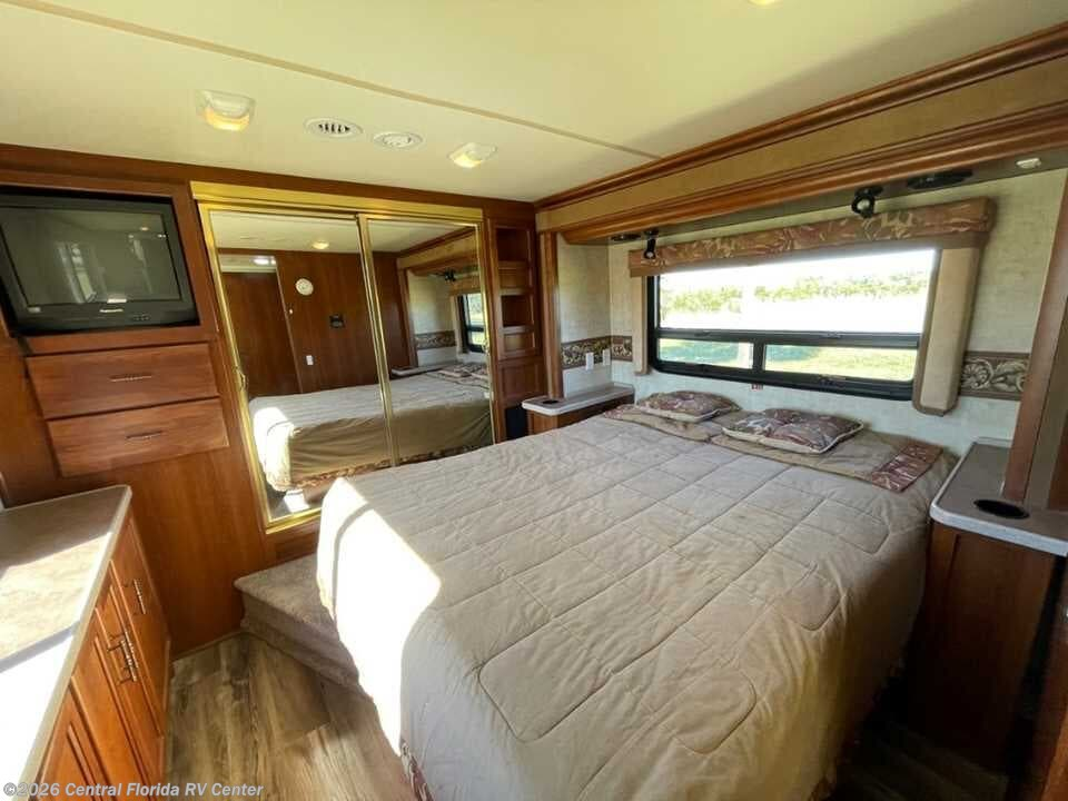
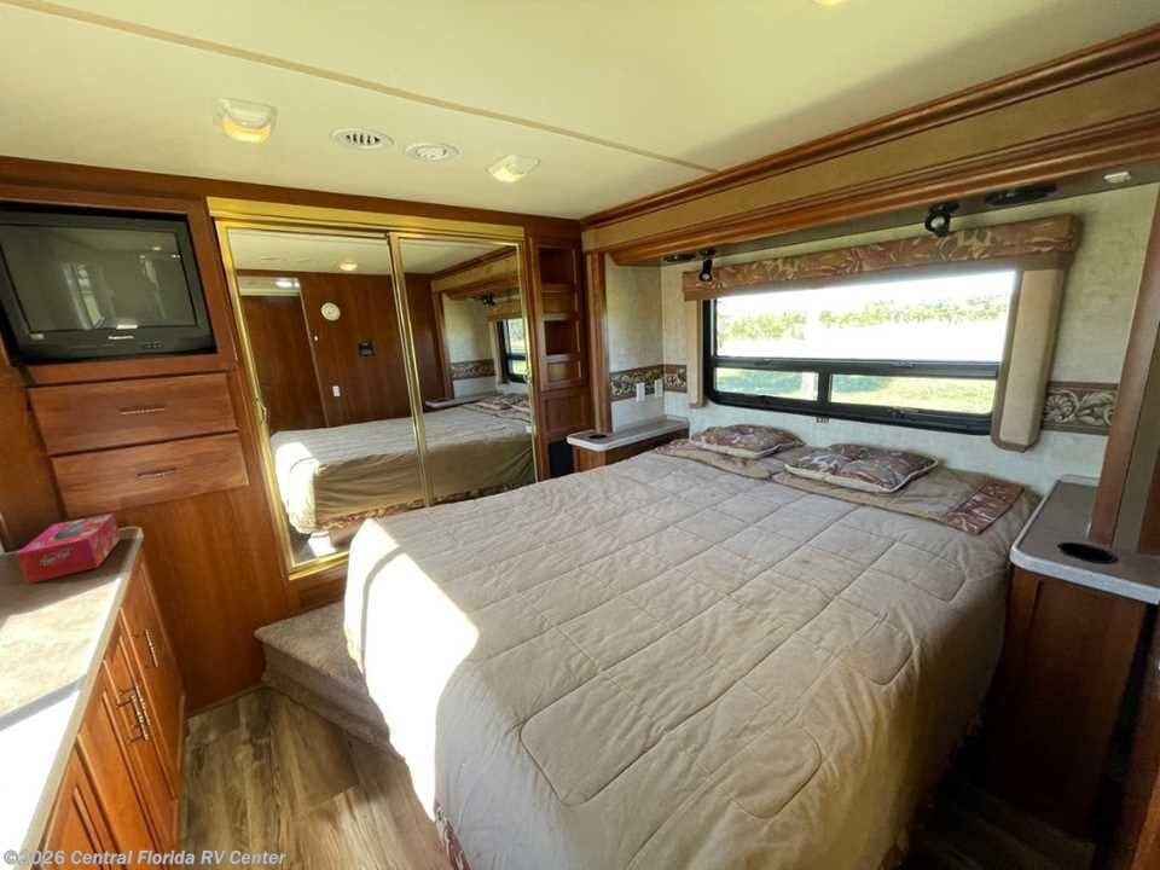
+ tissue box (74, 544)
